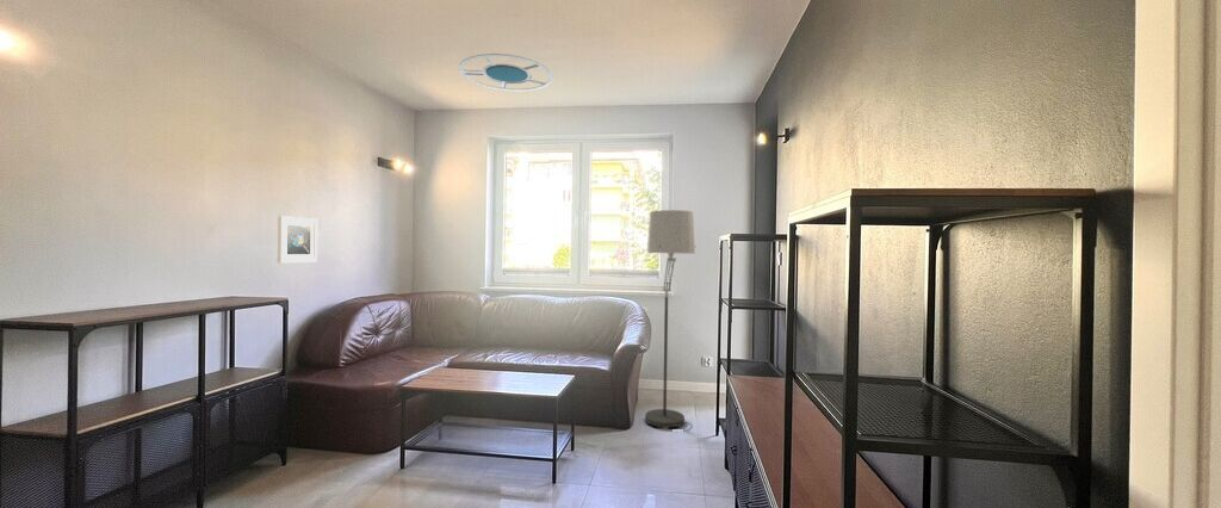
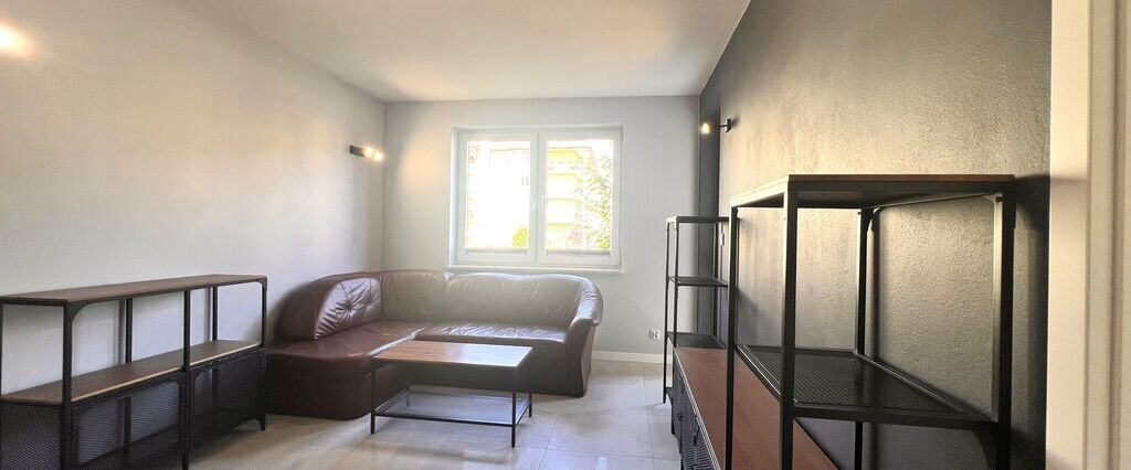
- floor lamp (667, 324)
- ceiling lamp (507, 69)
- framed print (298, 240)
